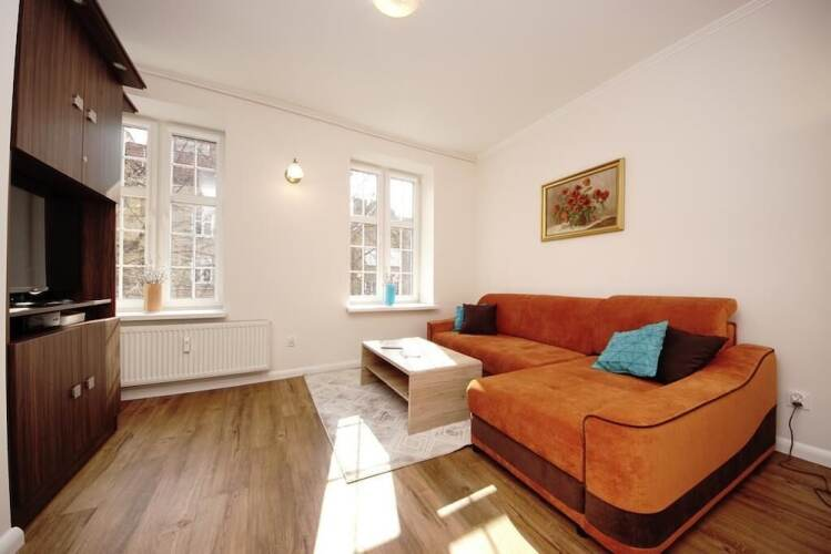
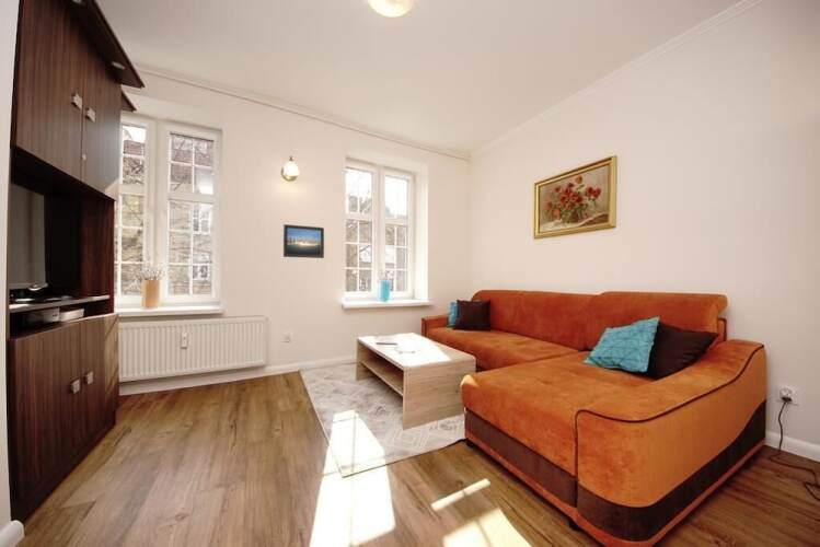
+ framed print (303, 242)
